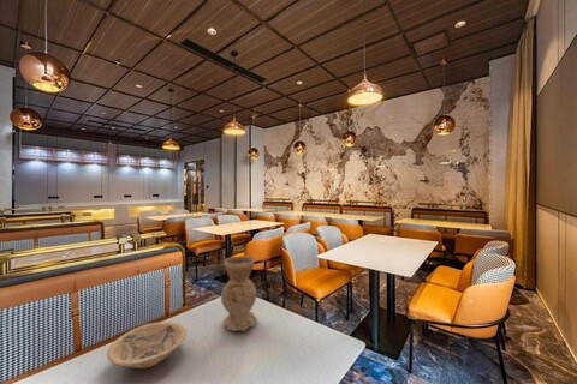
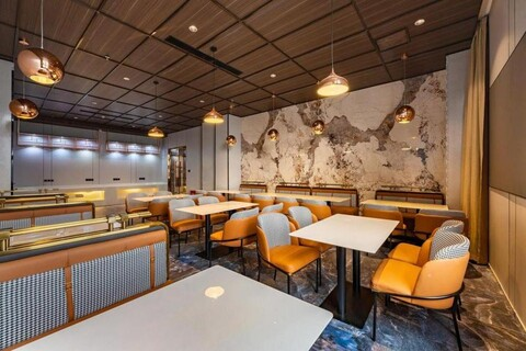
- vase (238, 293)
- bowl (149, 348)
